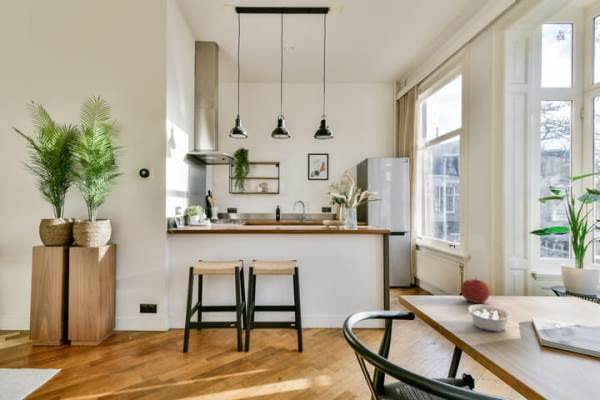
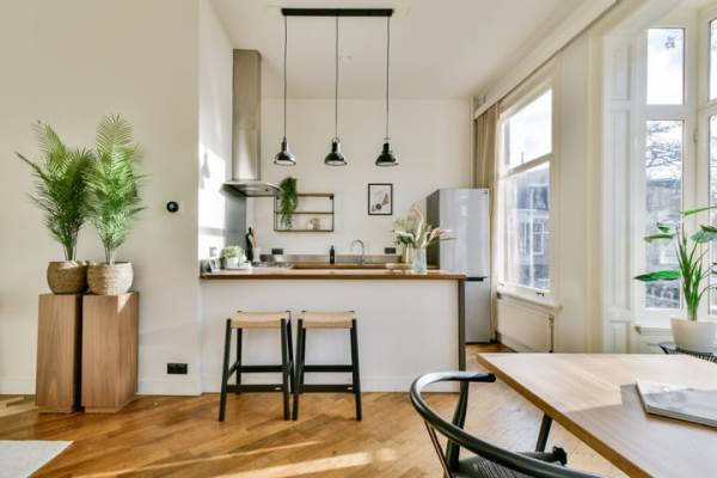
- fruit (475, 289)
- legume (488, 317)
